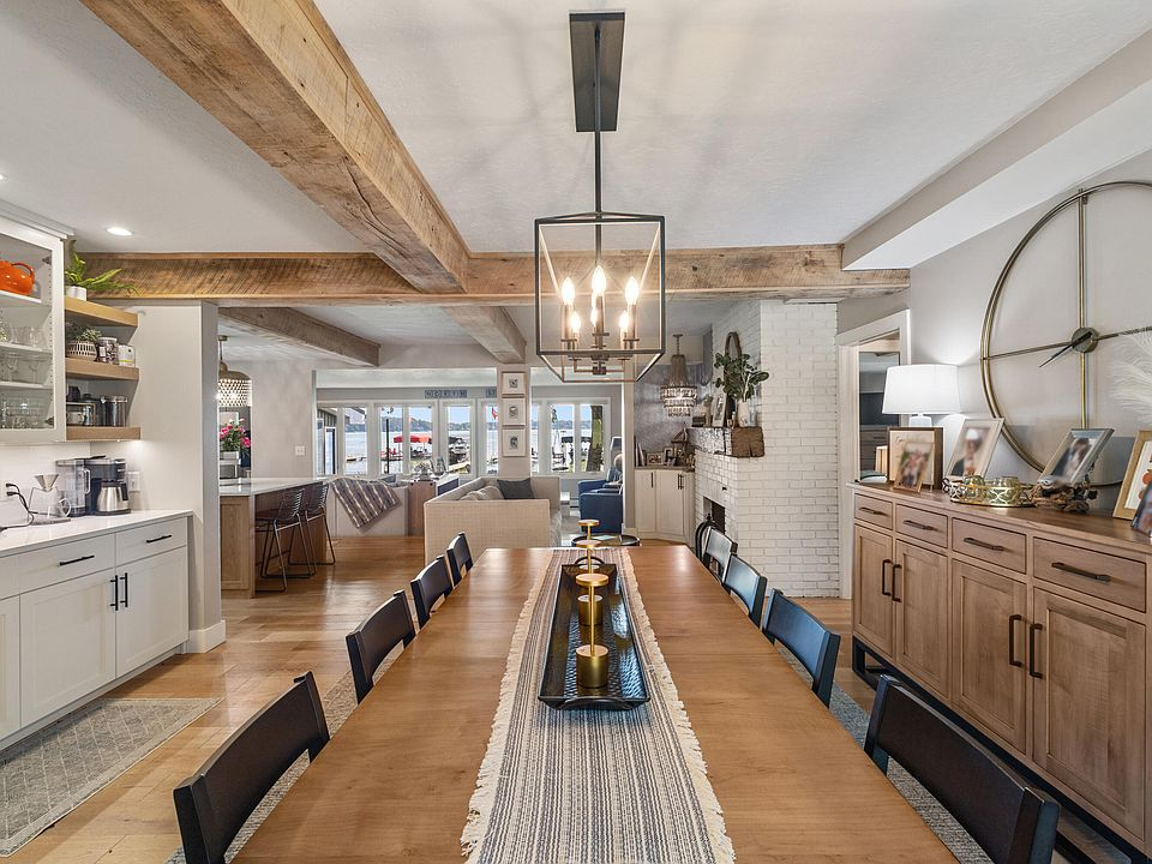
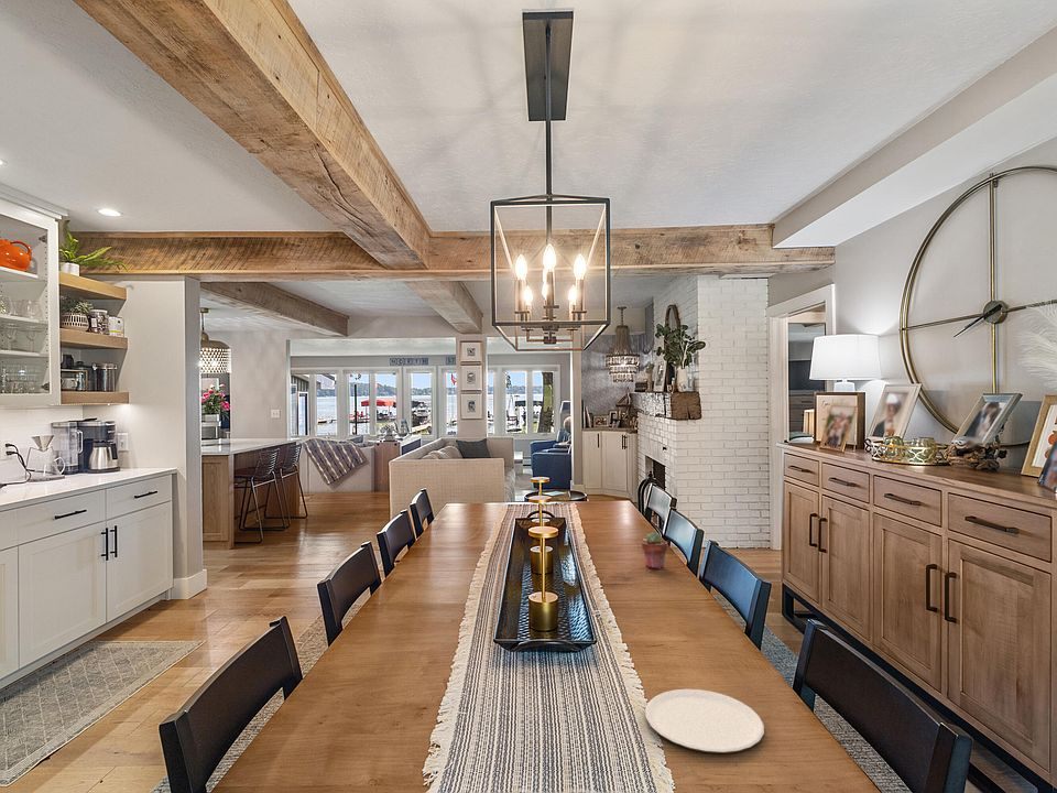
+ potted succulent (654, 548)
+ plate (702, 719)
